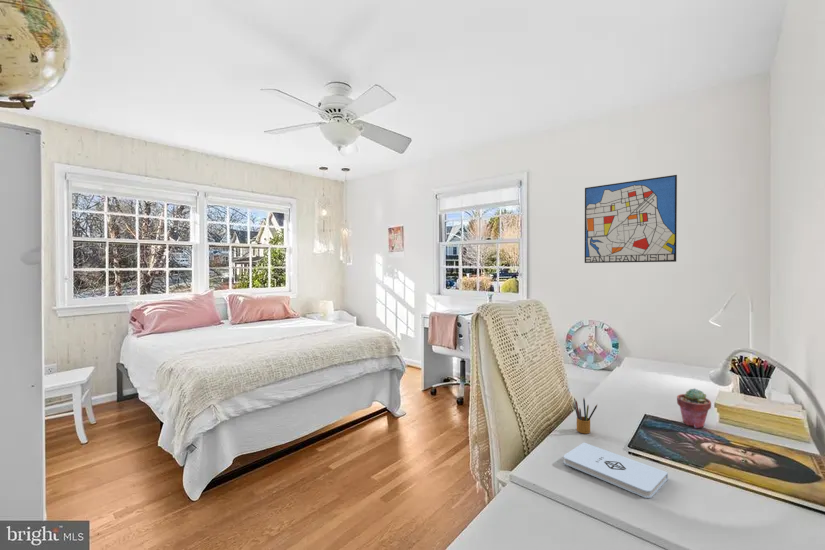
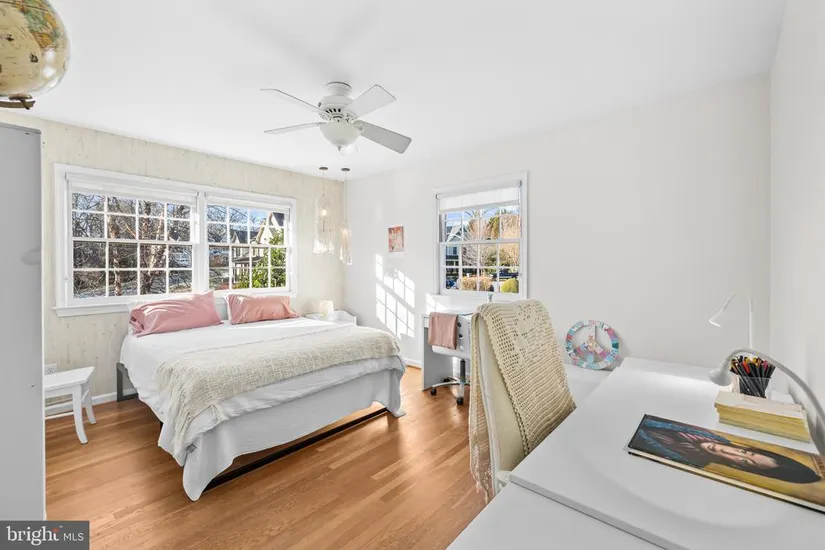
- potted succulent (693, 406)
- pencil box (584, 415)
- wall art (627, 222)
- notepad (612, 467)
